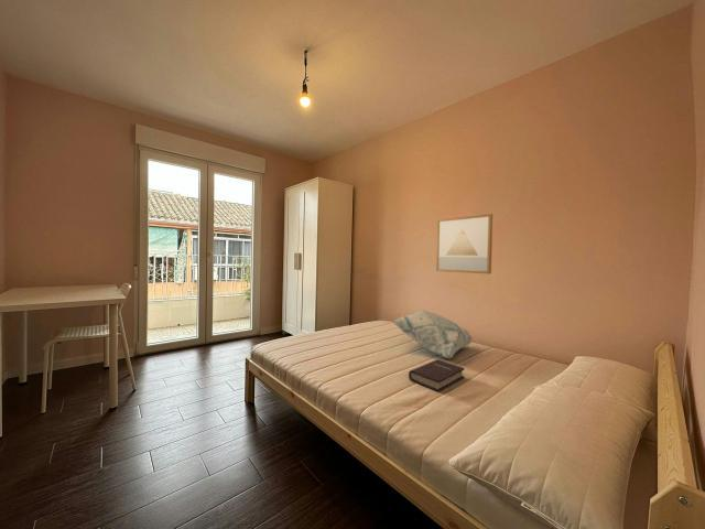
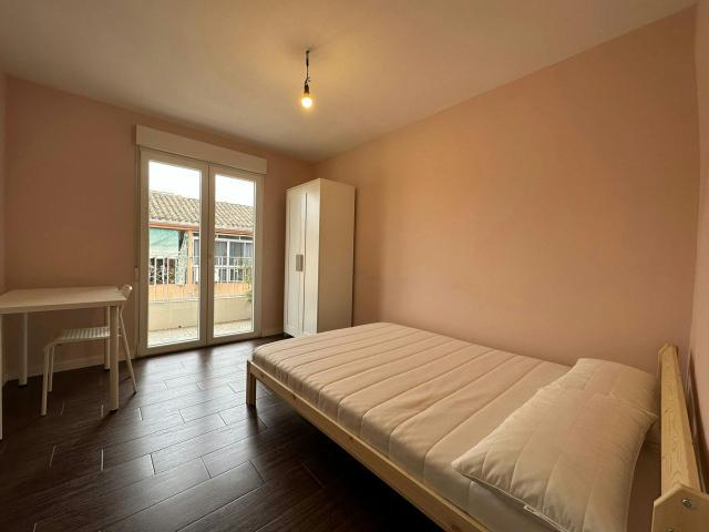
- decorative pillow (432, 332)
- wall art (462, 245)
- book (436, 374)
